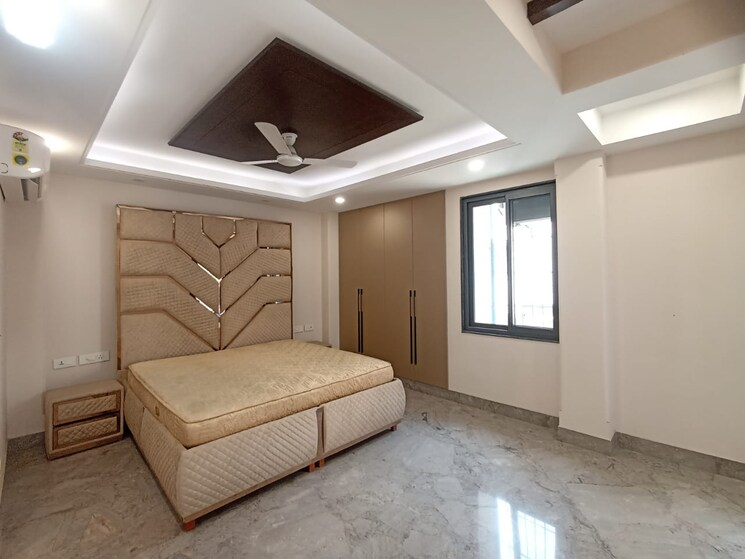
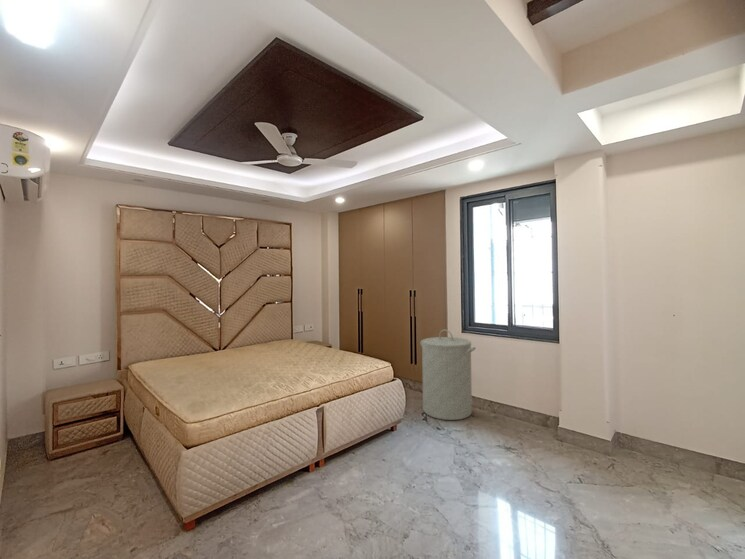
+ laundry hamper (446, 370)
